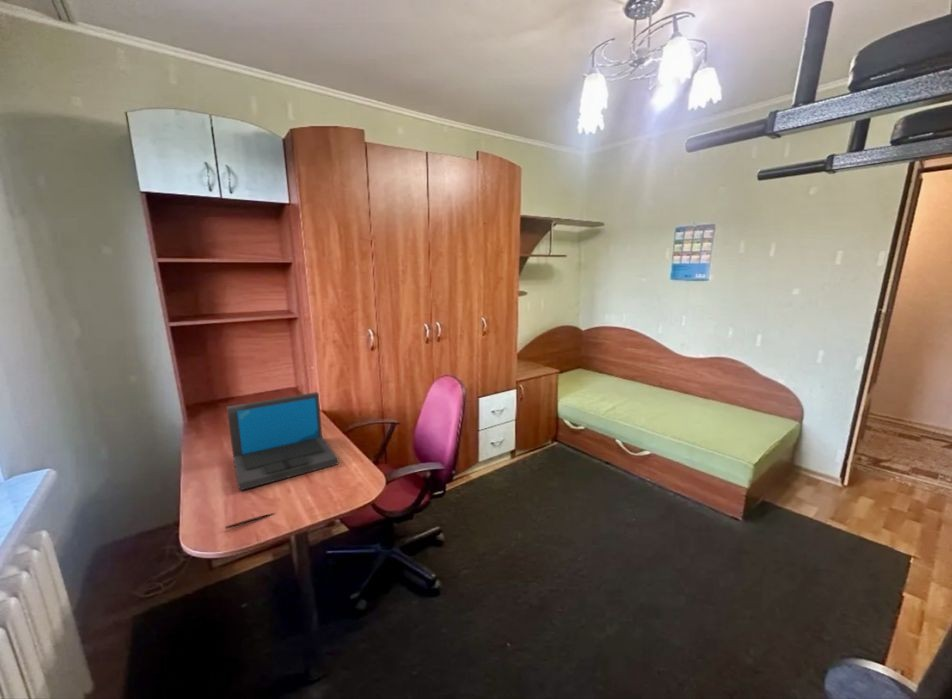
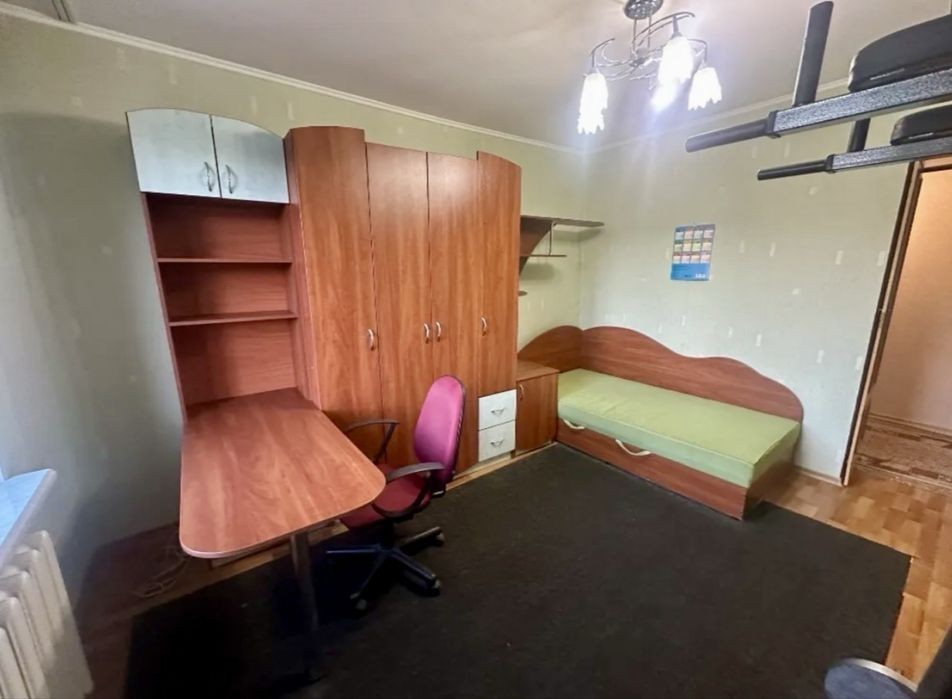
- laptop (282, 435)
- pen (251, 520)
